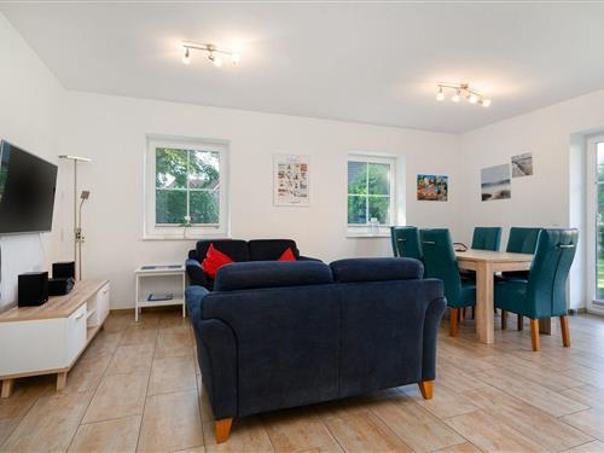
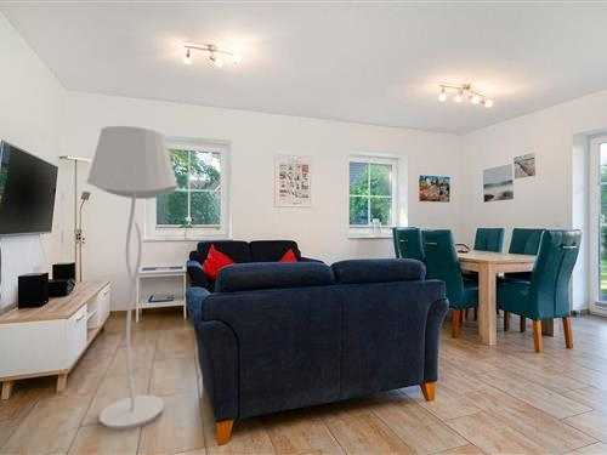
+ floor lamp (132, 275)
